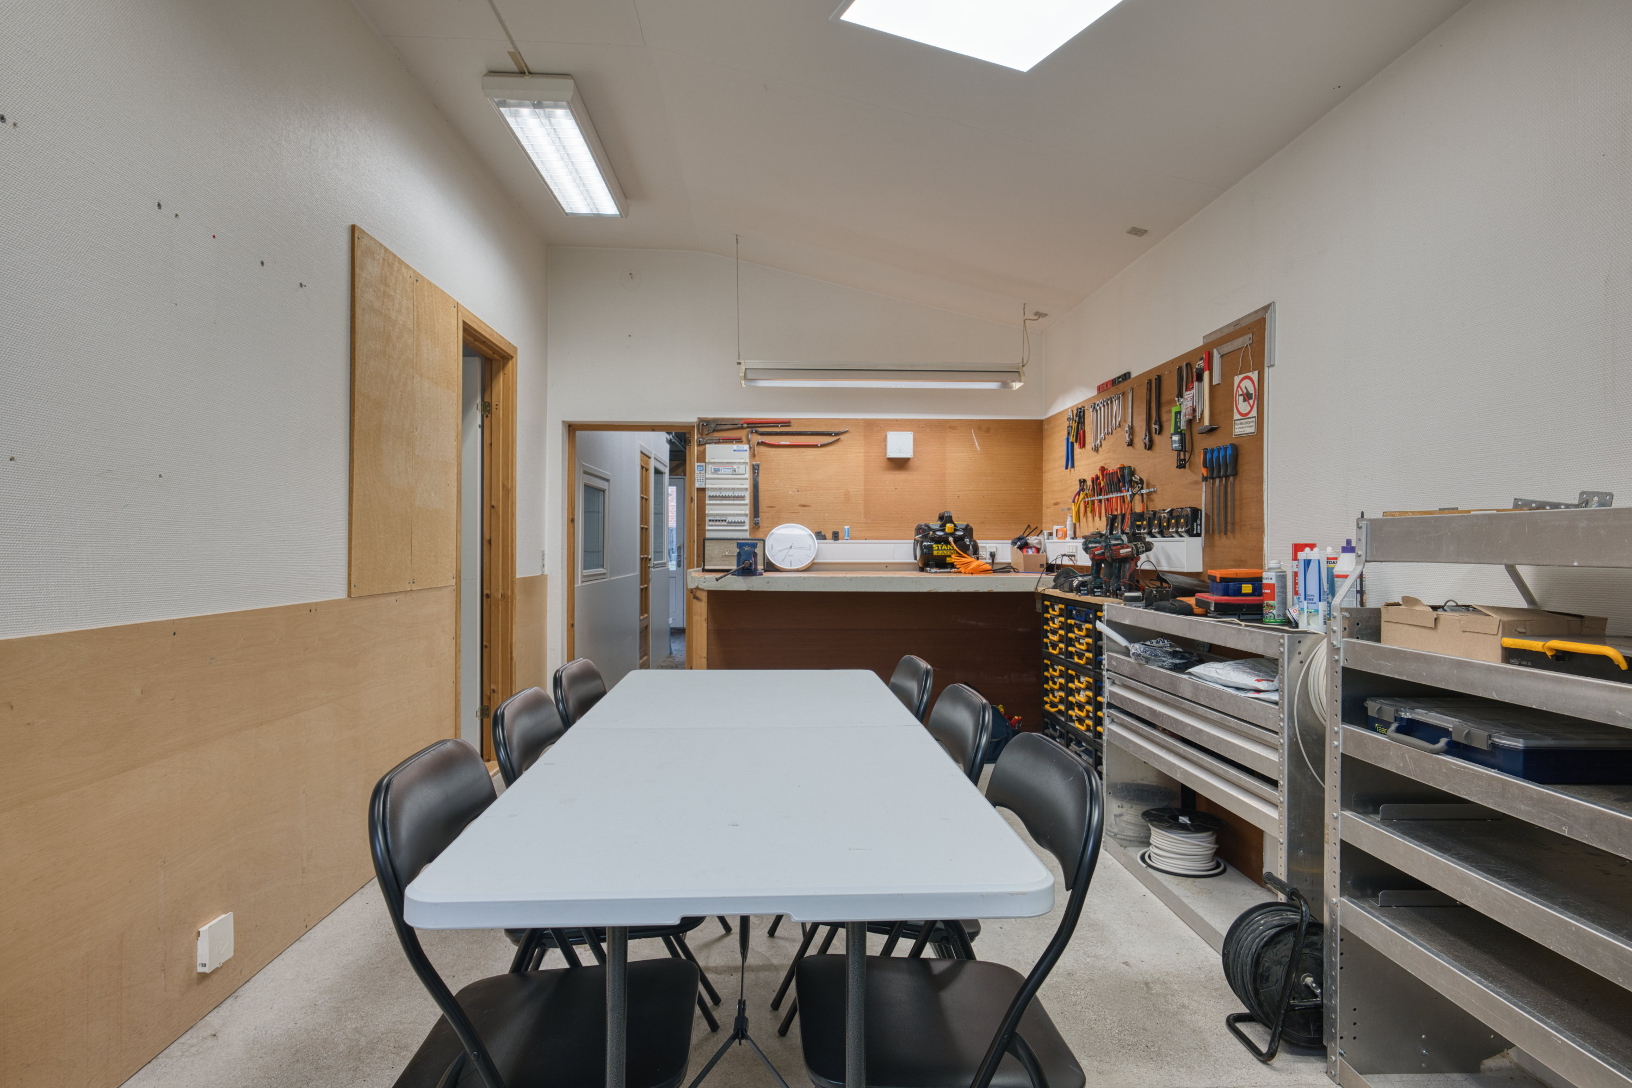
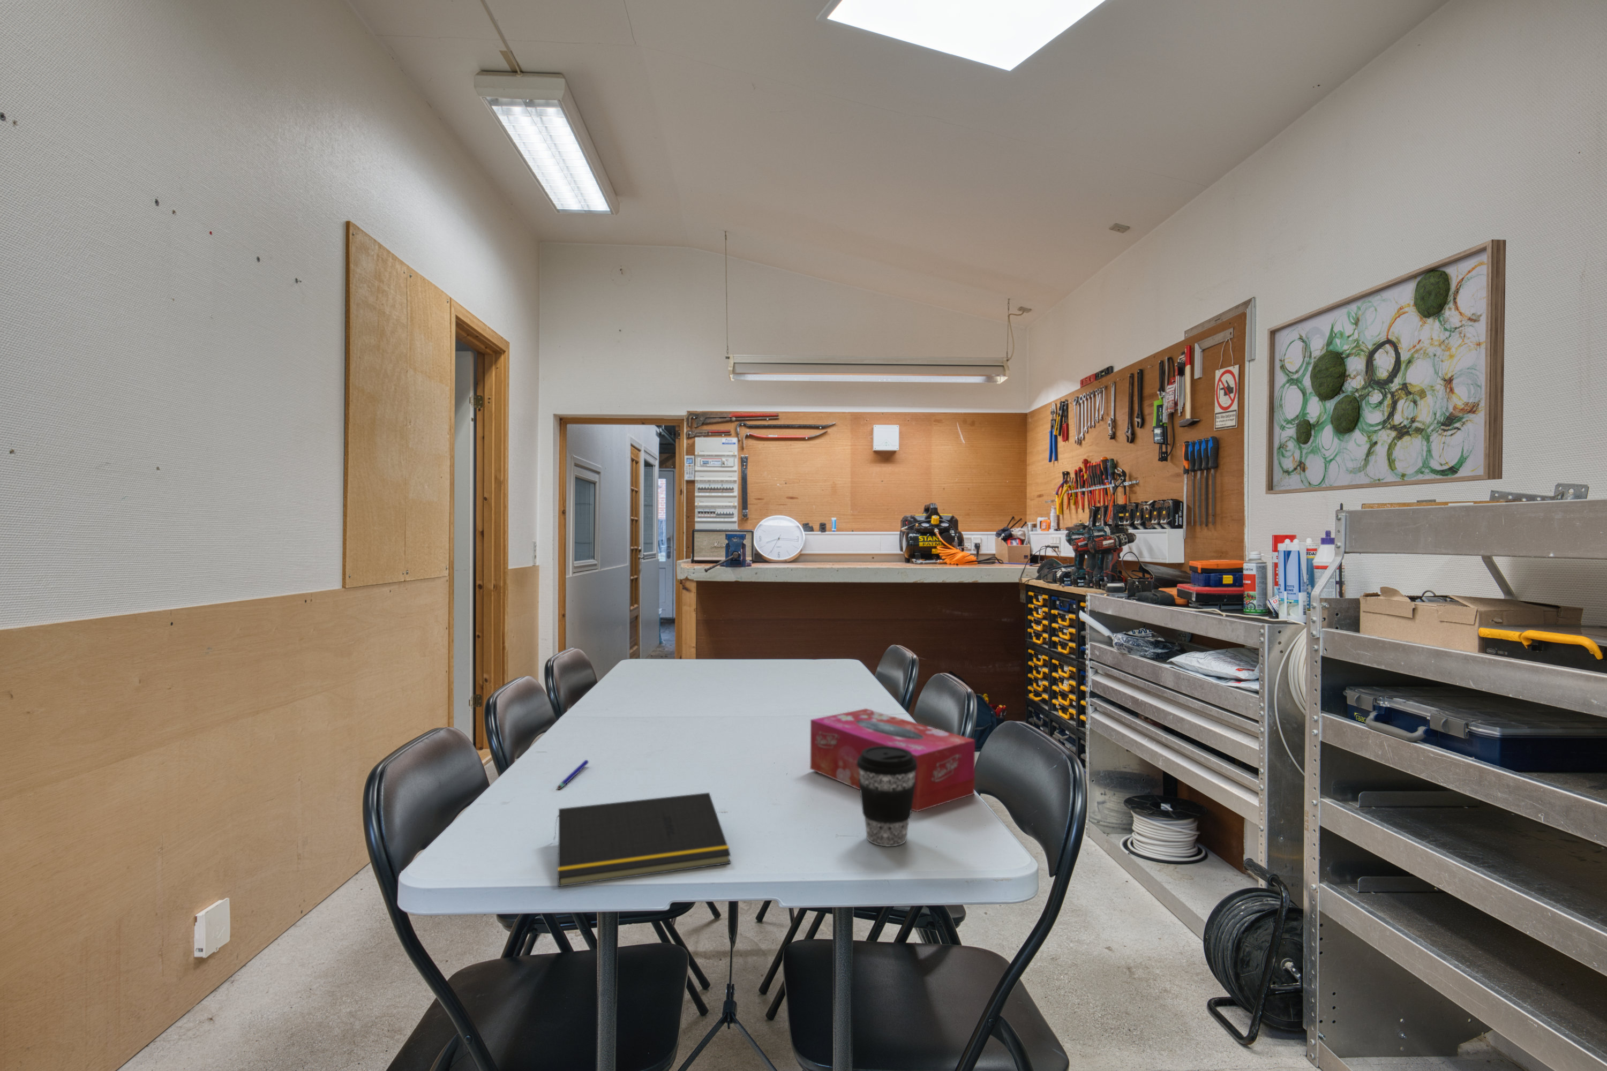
+ wall art (1359, 391)
+ pen (573, 773)
+ notepad (641, 834)
+ tissue box (890, 746)
+ coffee cup (886, 795)
